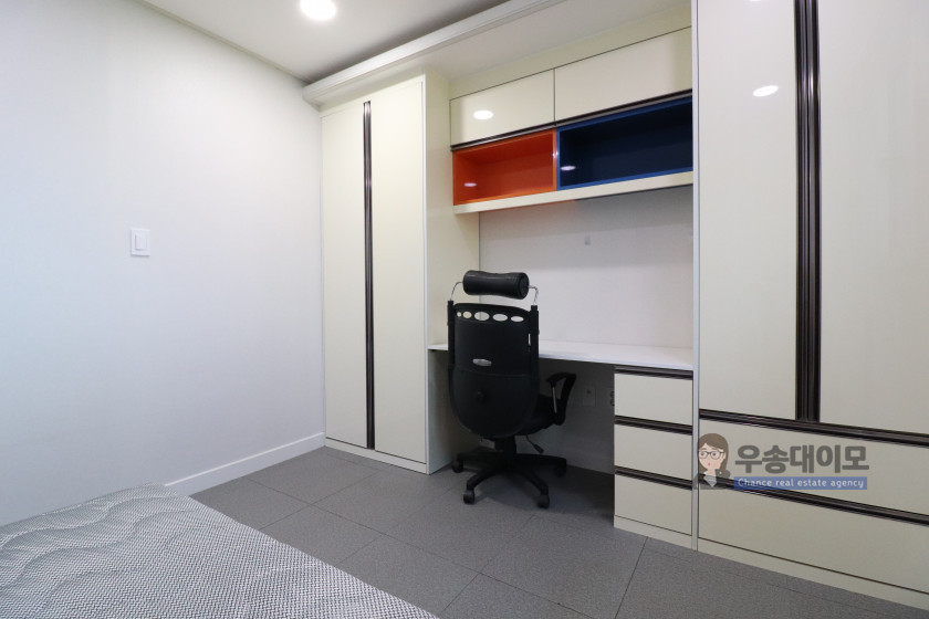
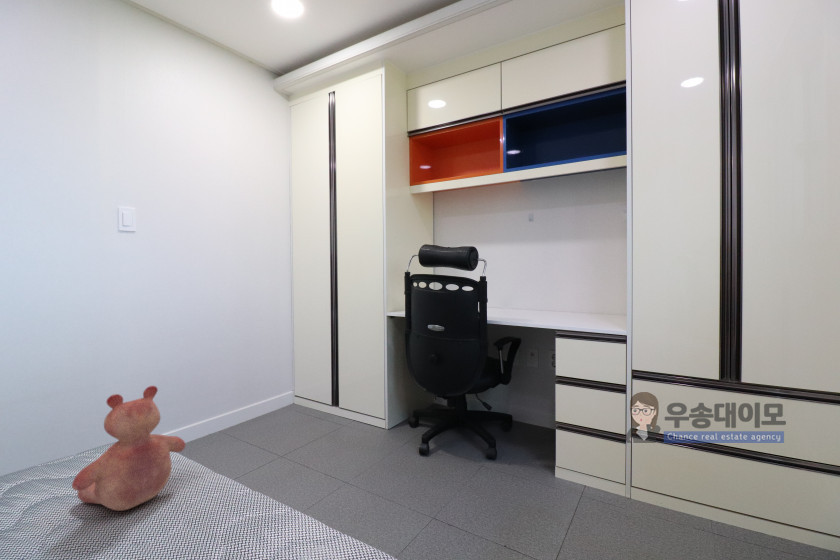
+ teddy bear (126, 443)
